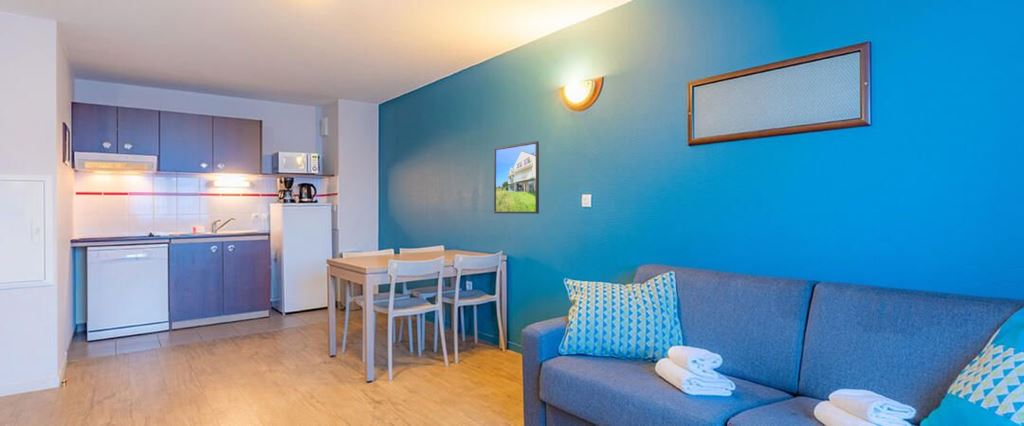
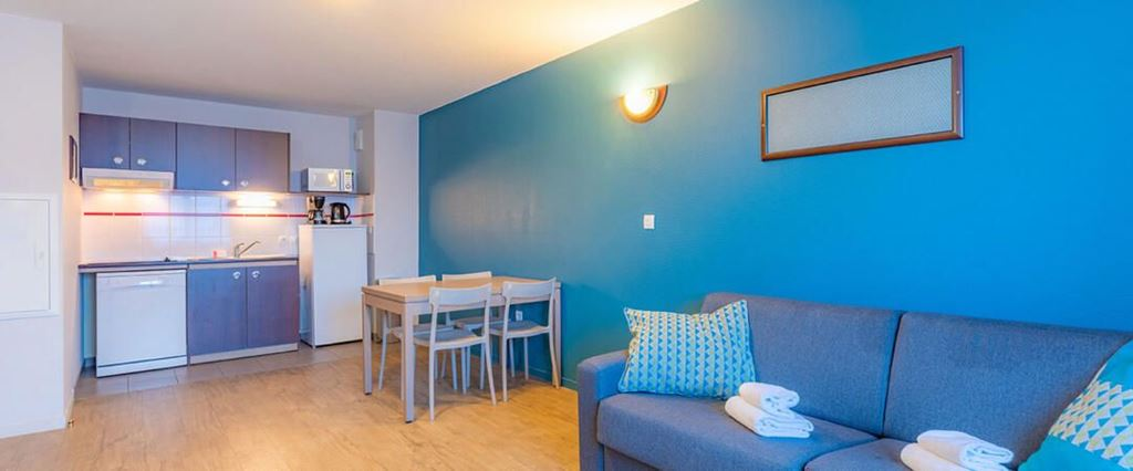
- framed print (515, 179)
